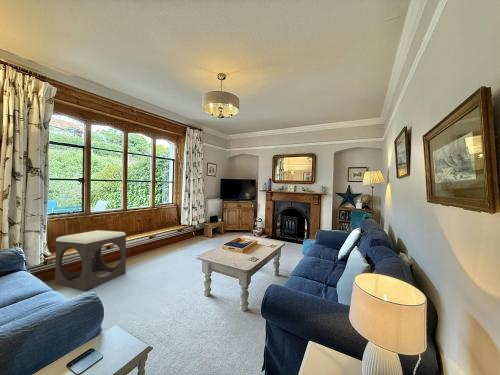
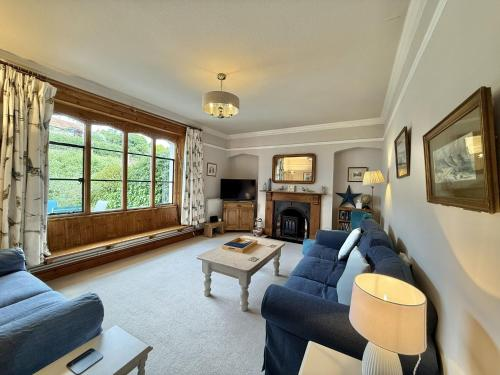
- footstool (92, 255)
